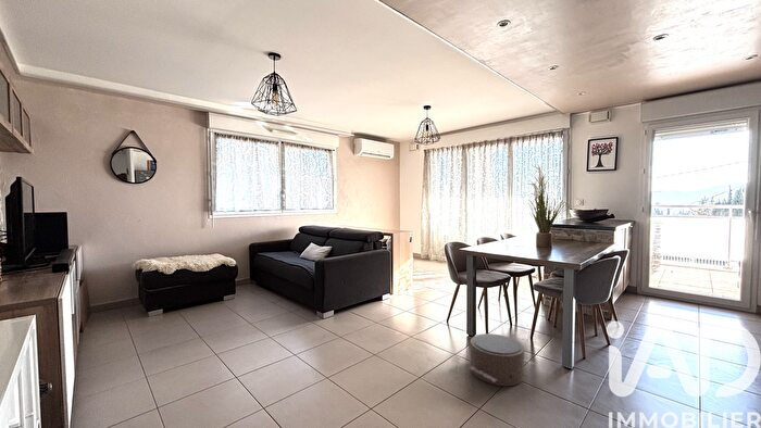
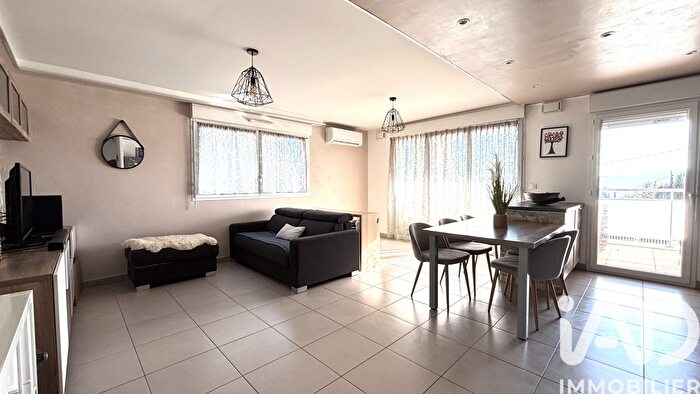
- pouf (499, 358)
